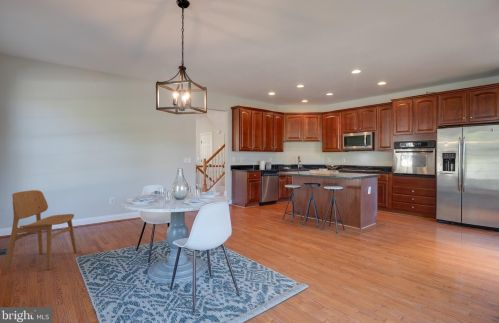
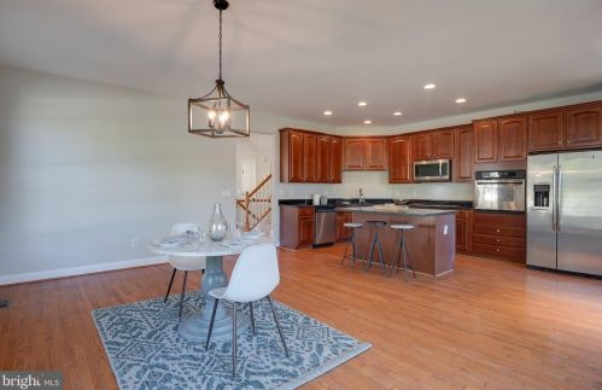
- dining chair (44, 226)
